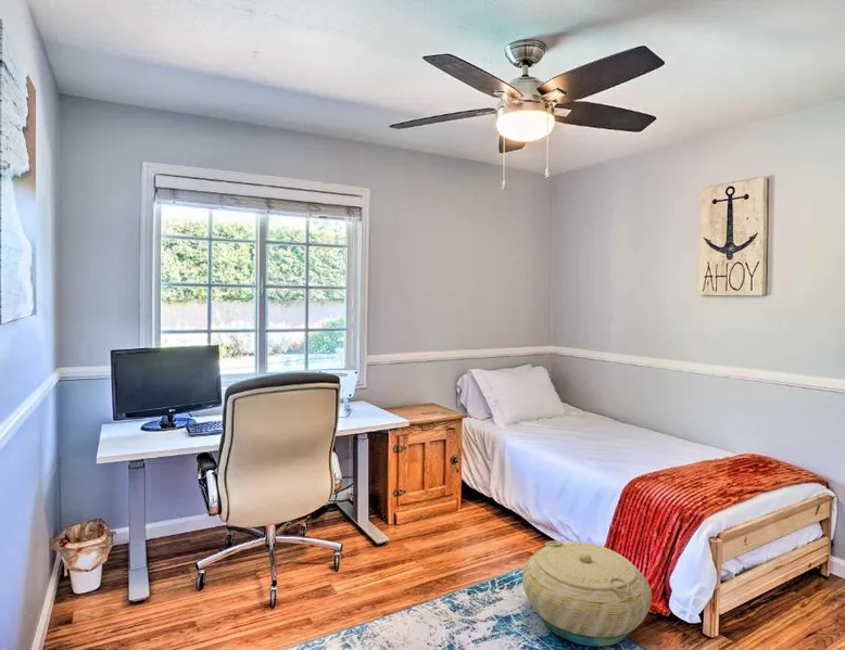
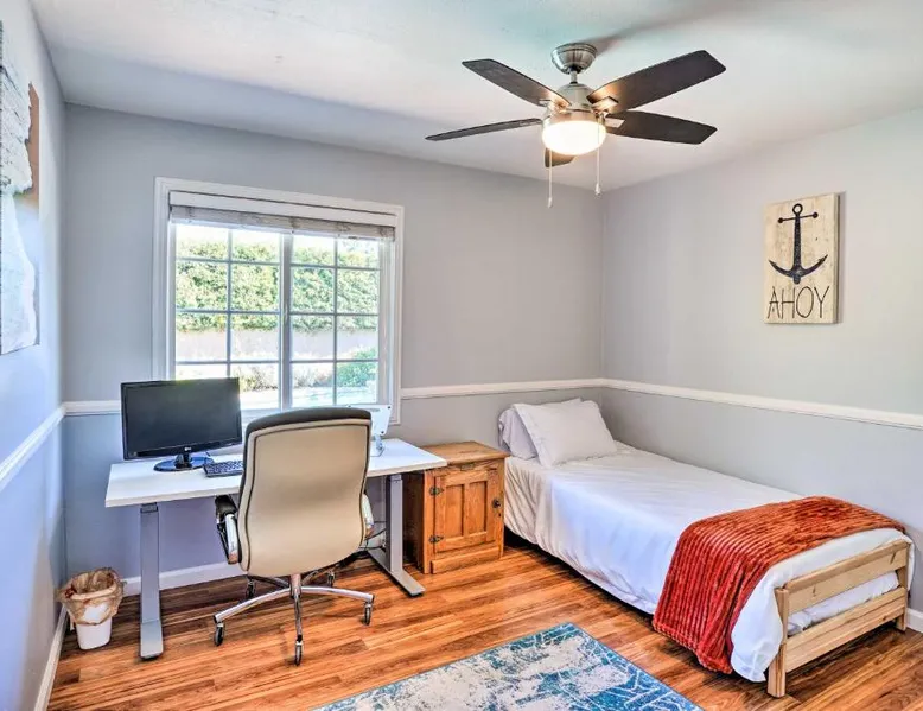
- basket (584, 588)
